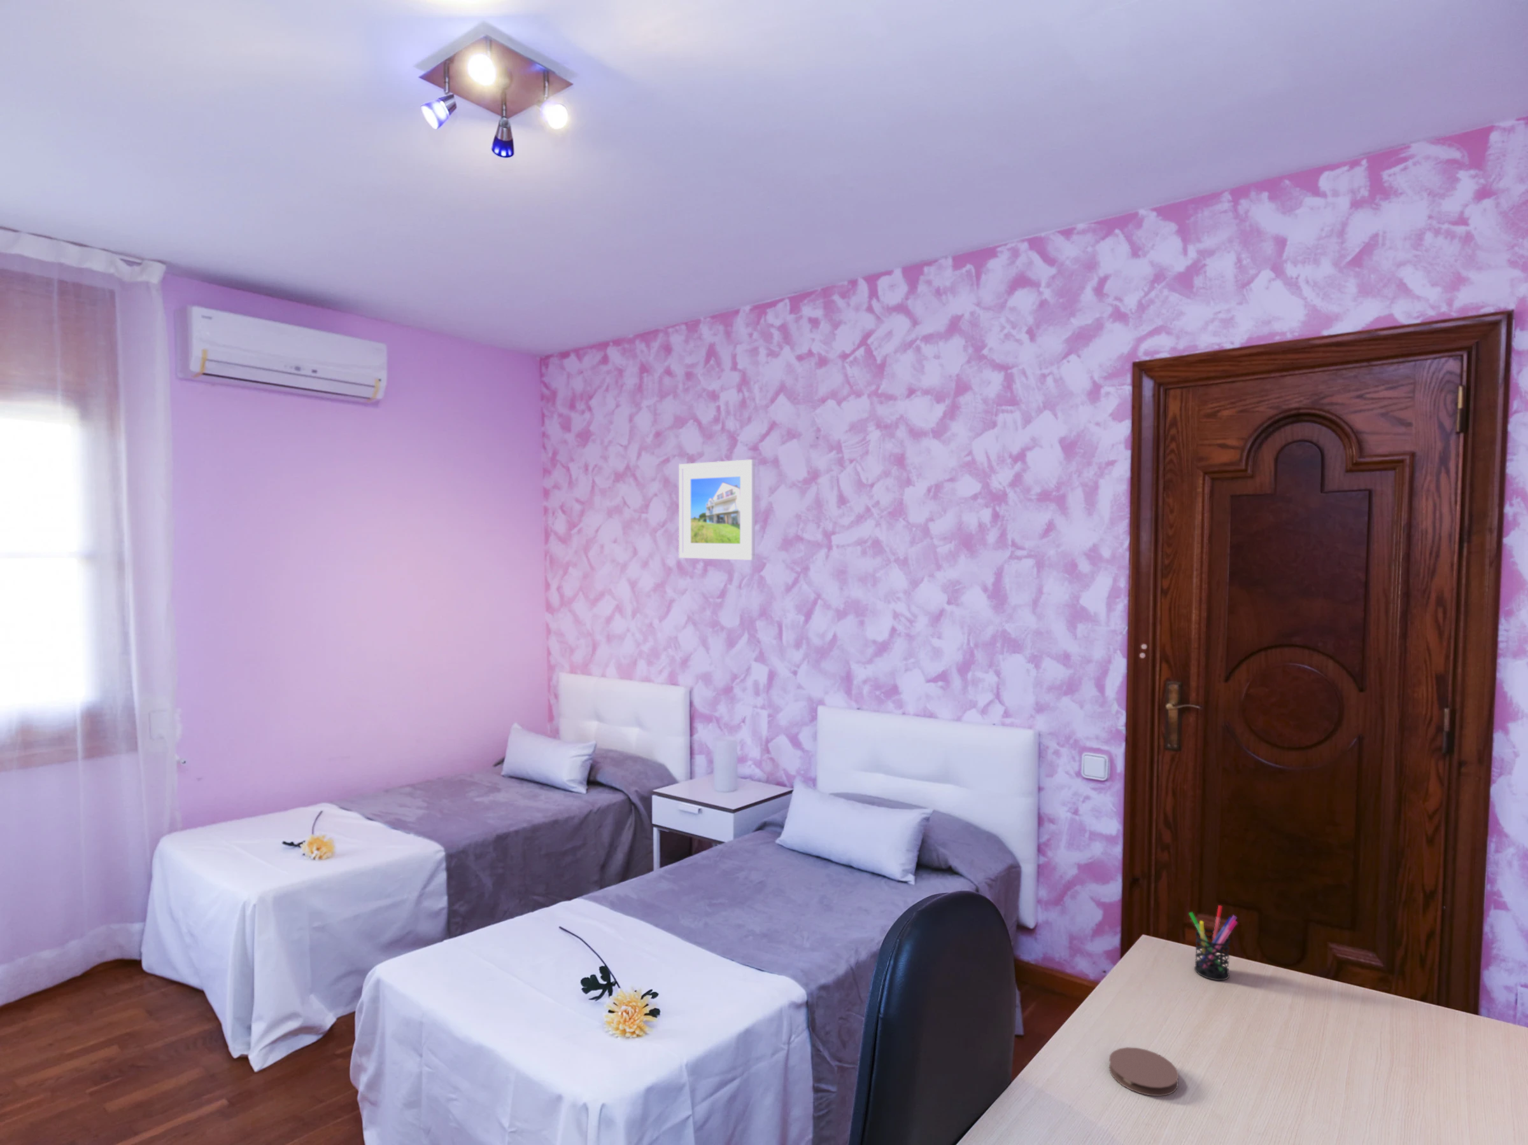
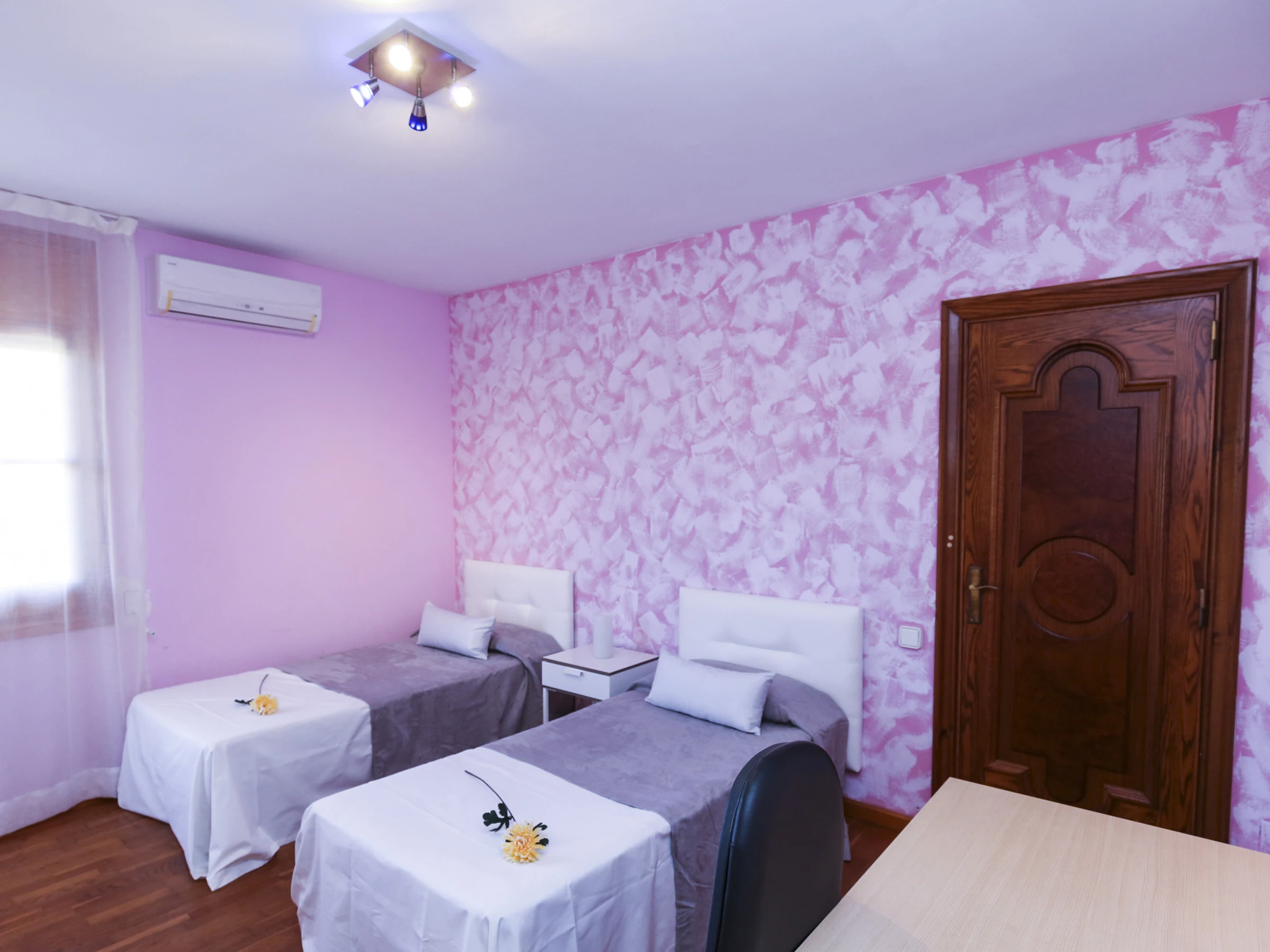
- coaster (1143, 1070)
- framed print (716, 510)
- pen holder (1210, 938)
